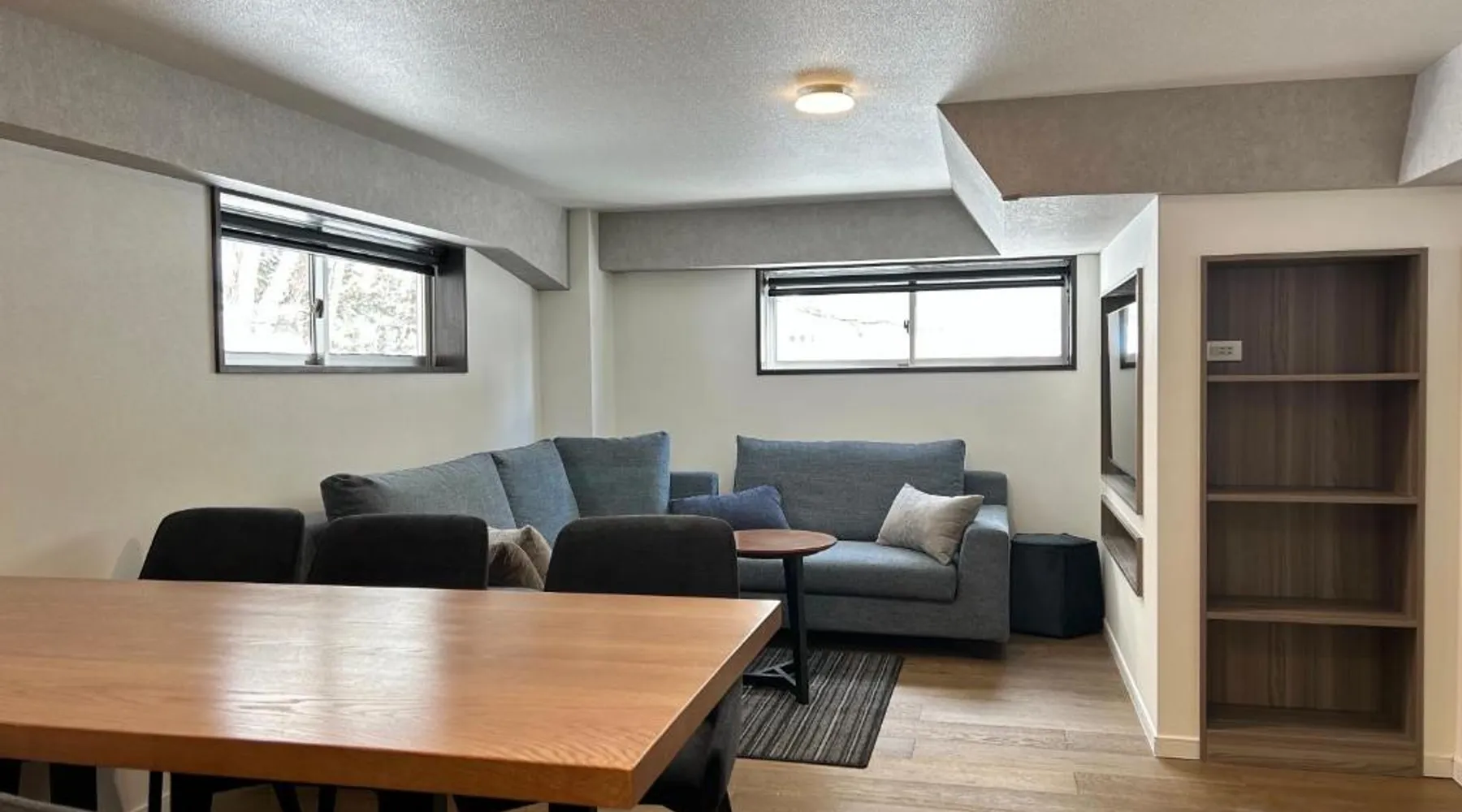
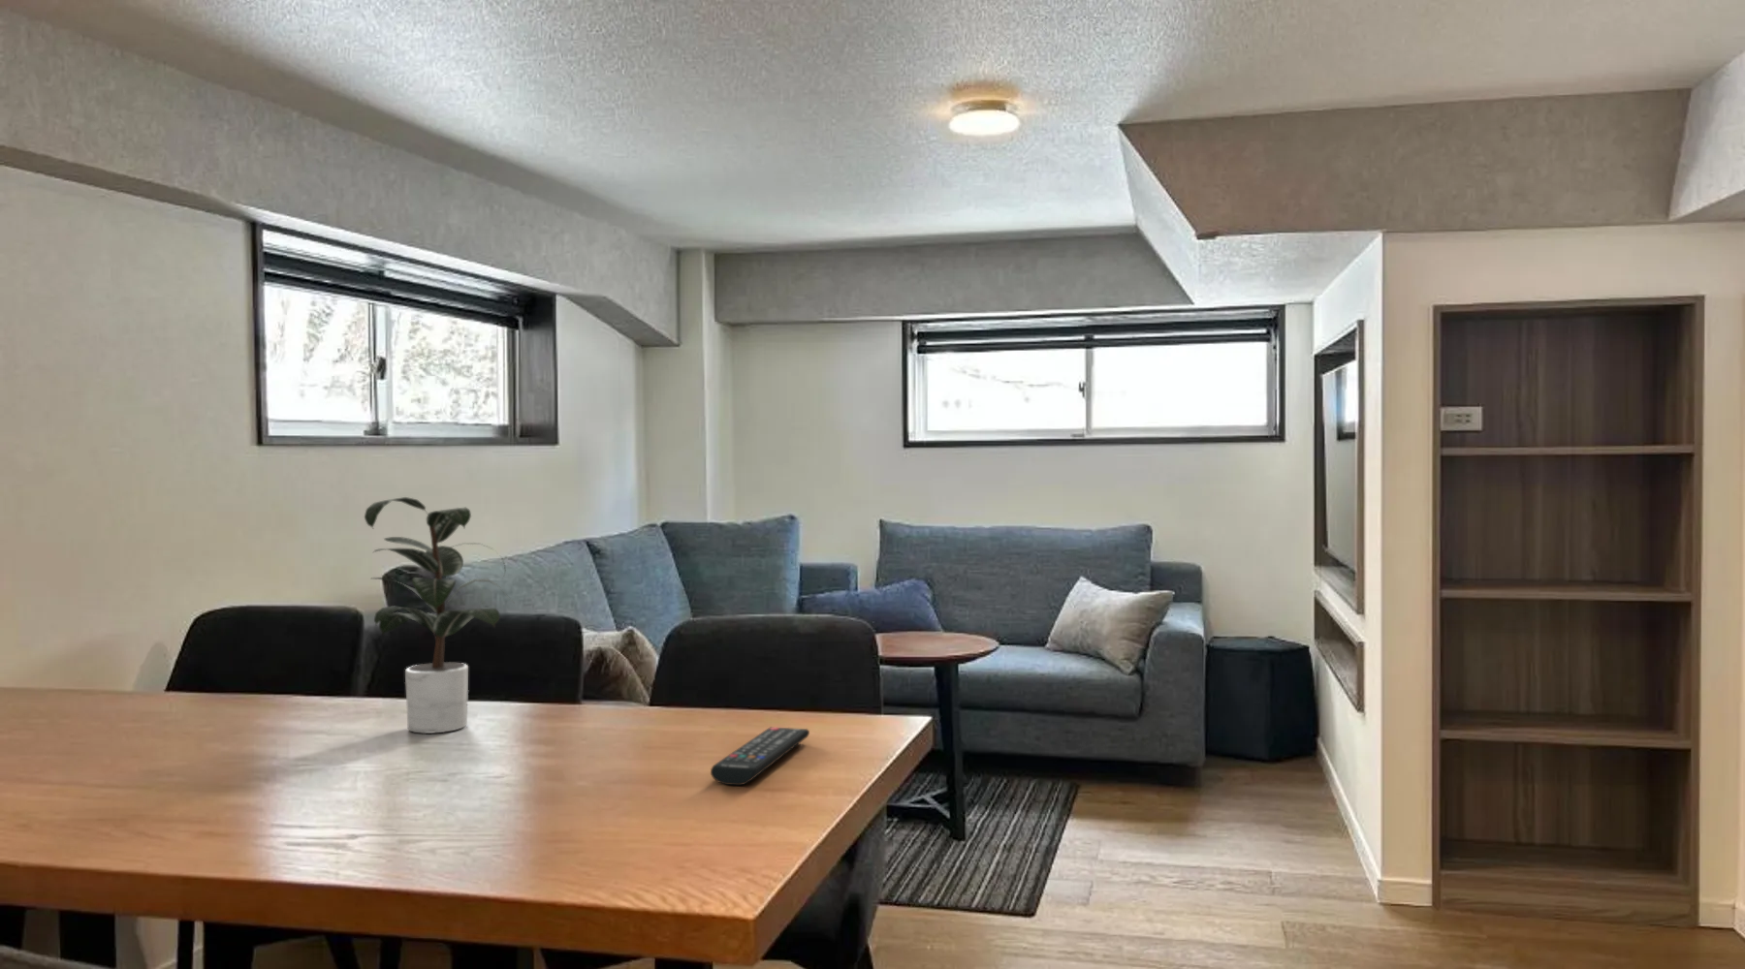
+ potted plant (455, 611)
+ remote control (763, 753)
